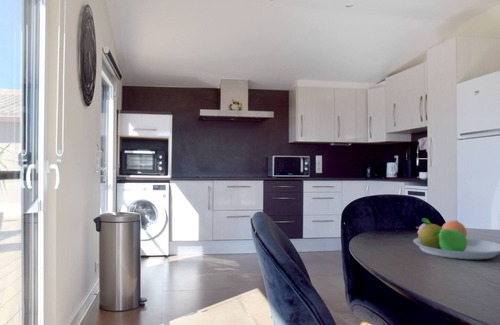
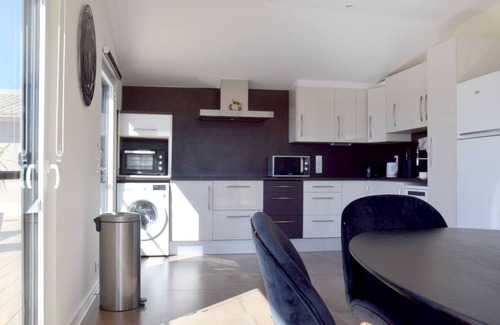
- fruit bowl (454, 235)
